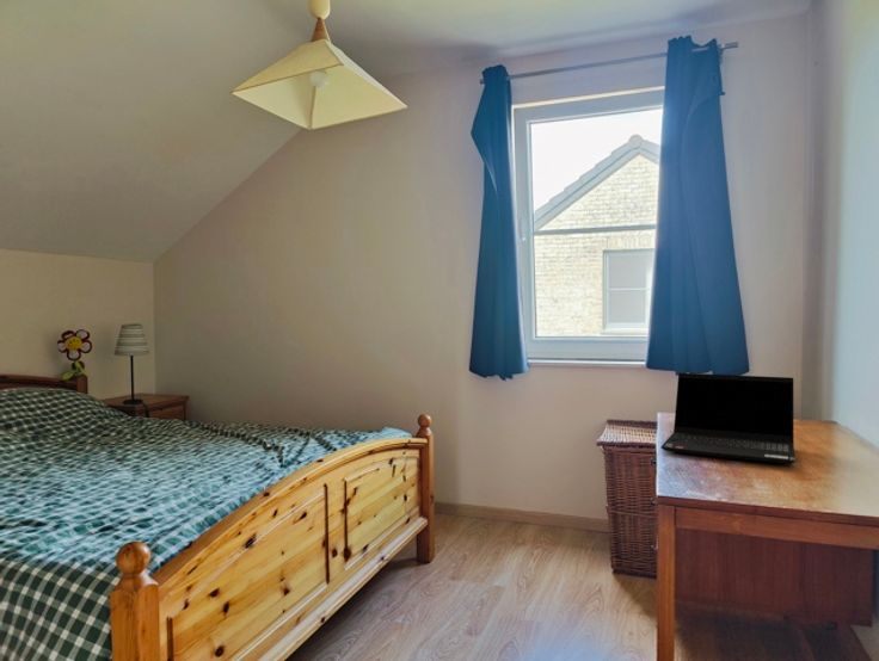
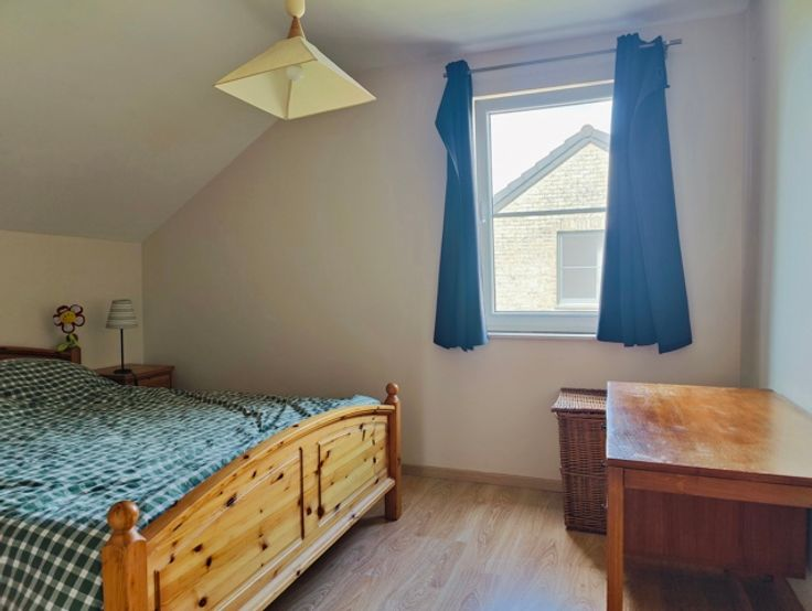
- laptop computer (729, 413)
